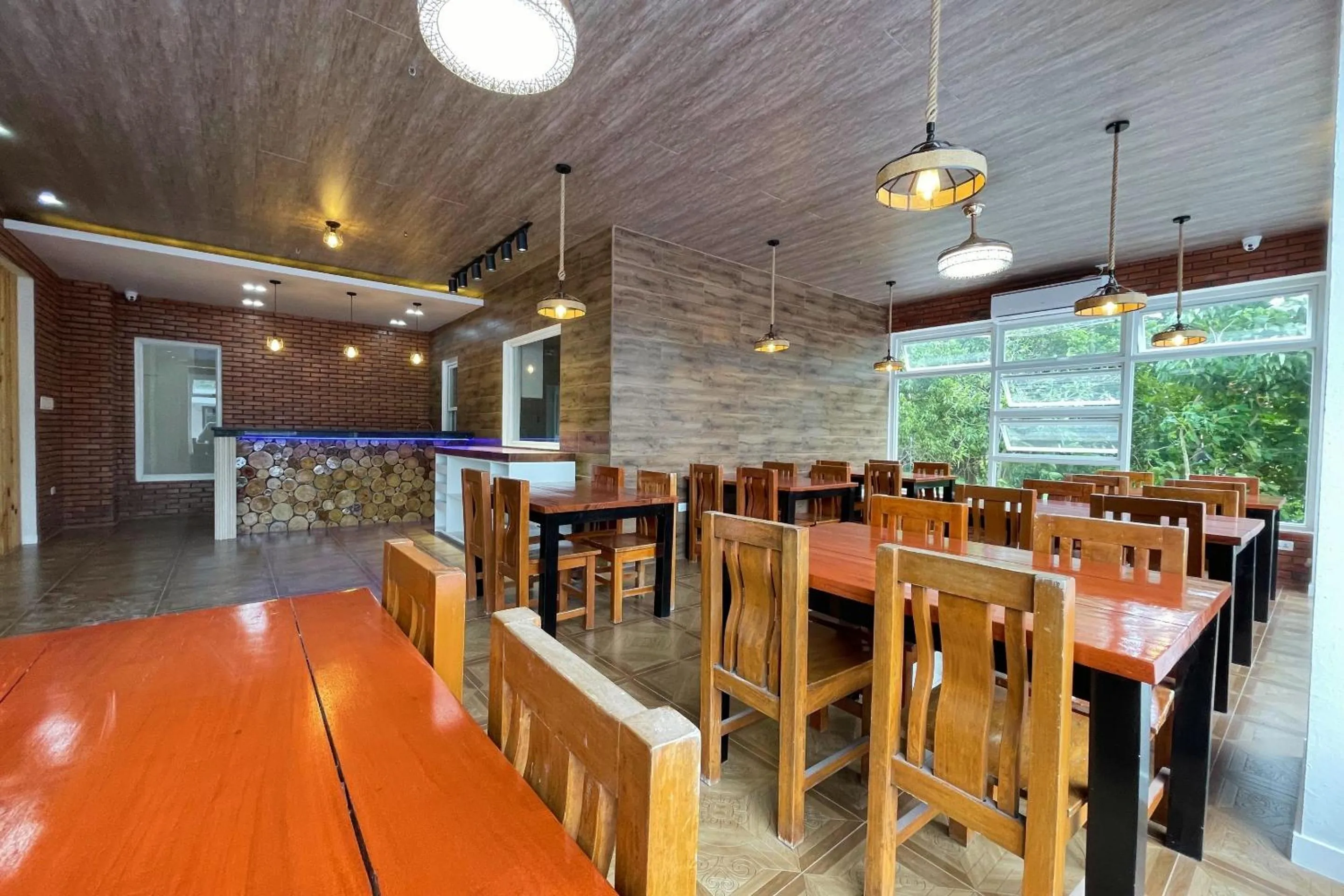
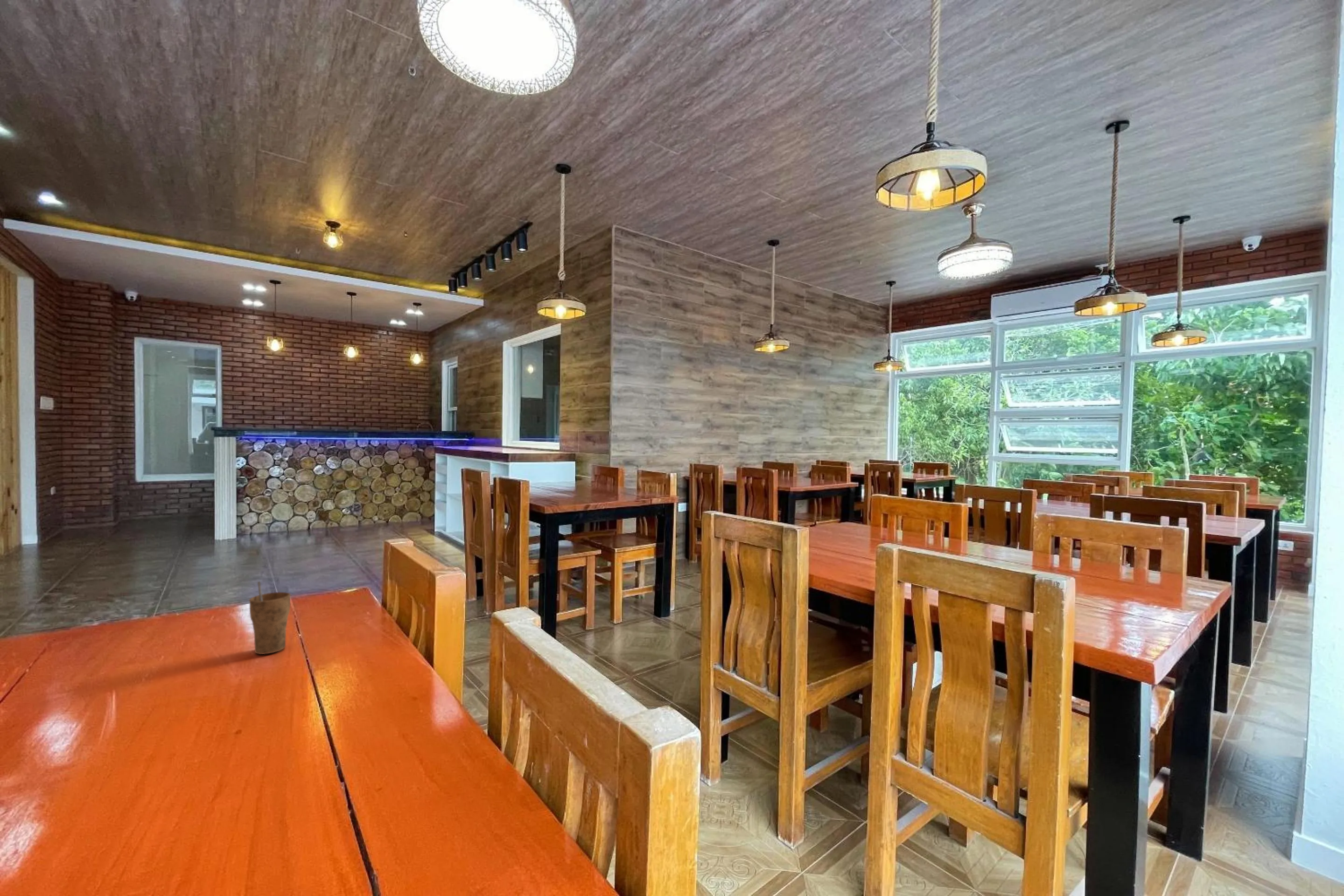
+ cup (270, 616)
